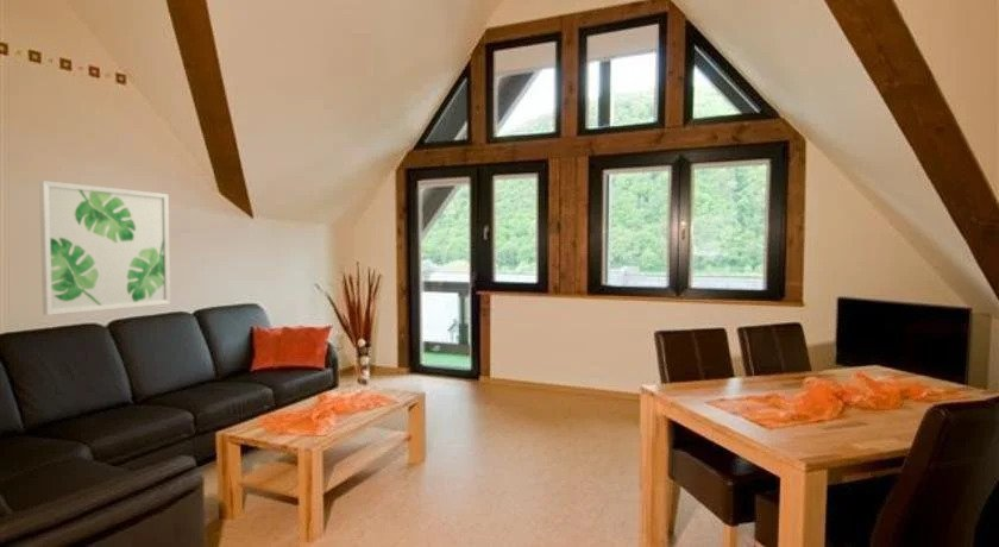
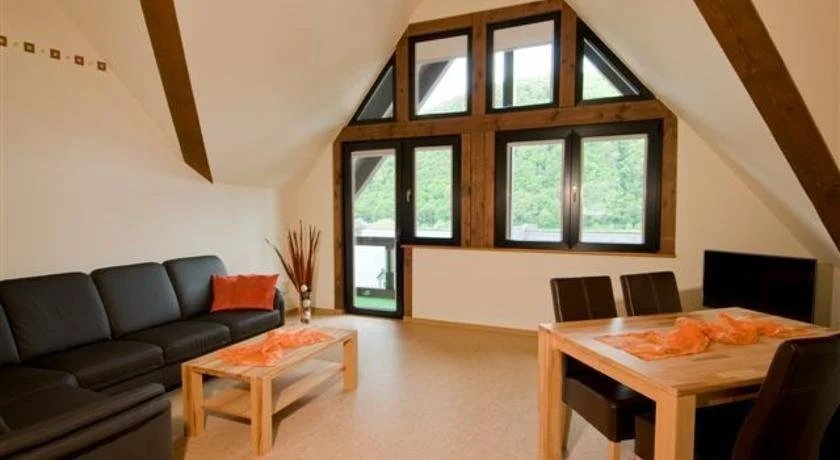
- wall art (111, 249)
